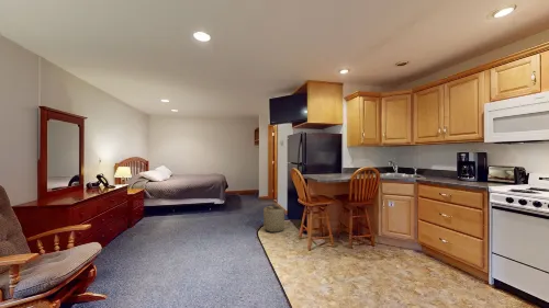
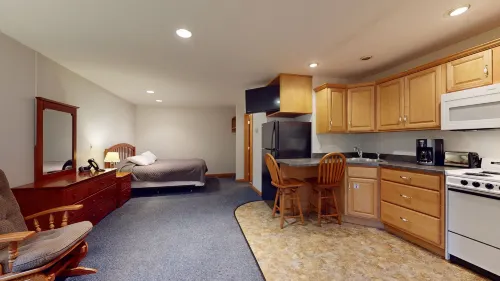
- basket (274, 216)
